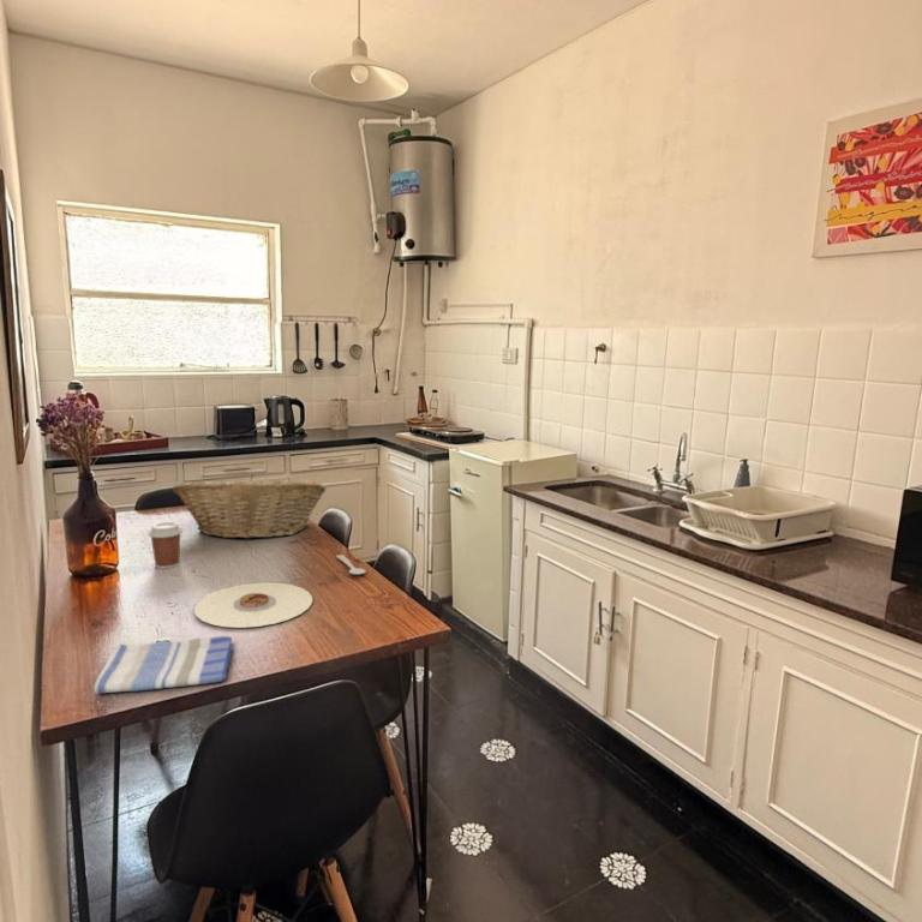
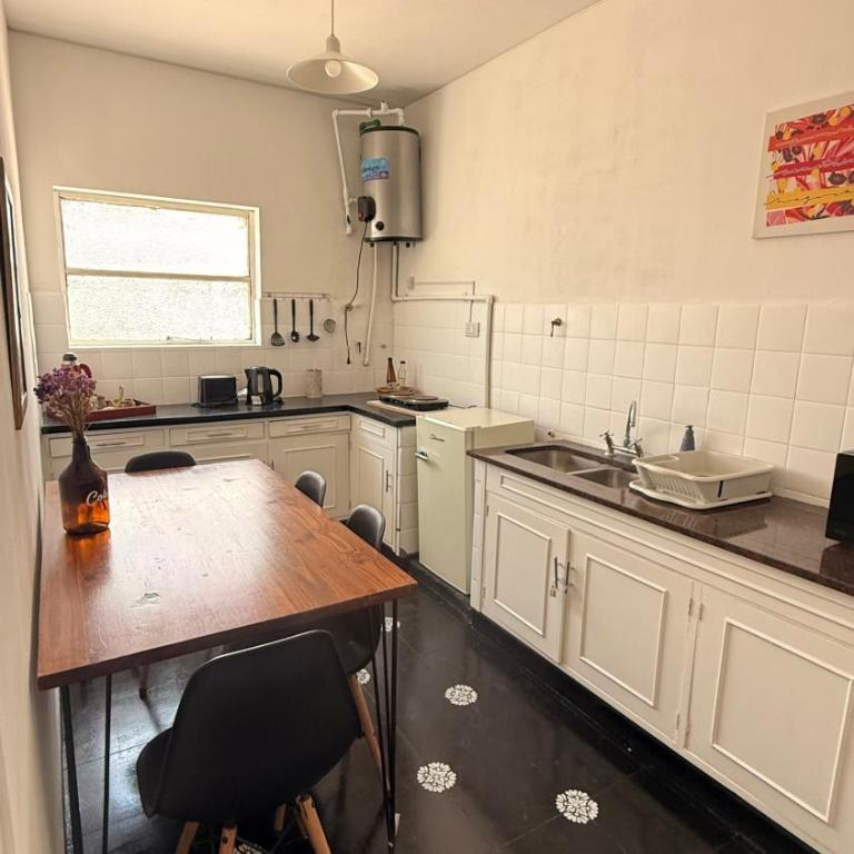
- plate (255, 599)
- coffee cup (166, 544)
- fruit basket (251, 499)
- dish towel (168, 661)
- spoon (348, 564)
